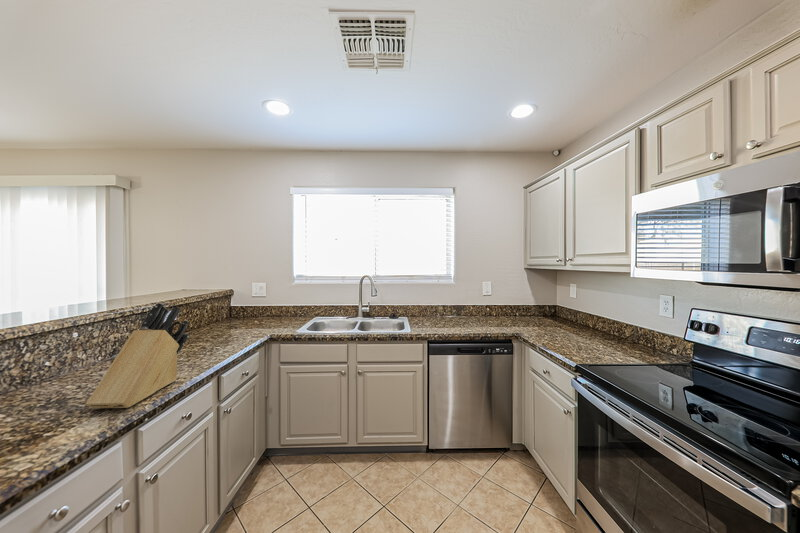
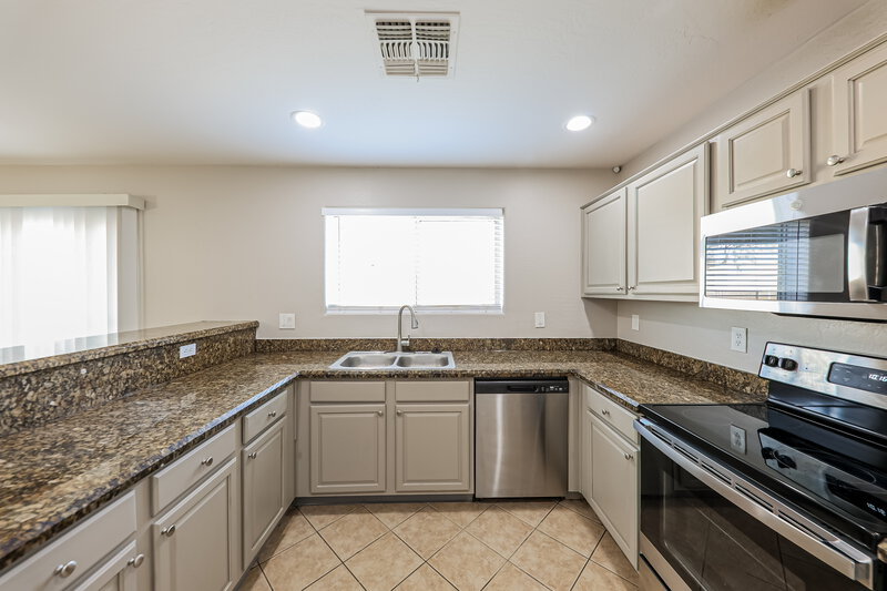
- knife block (146, 347)
